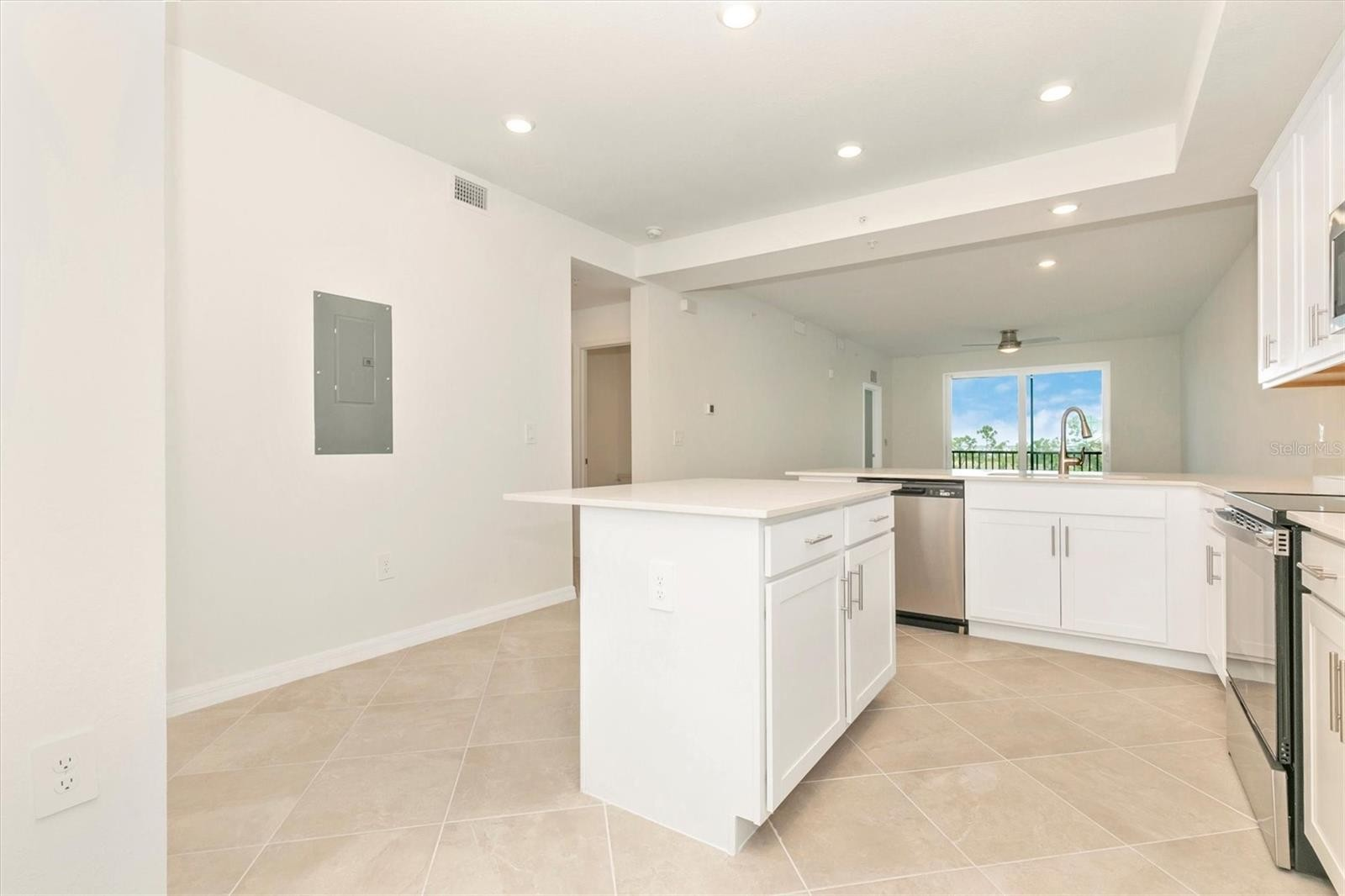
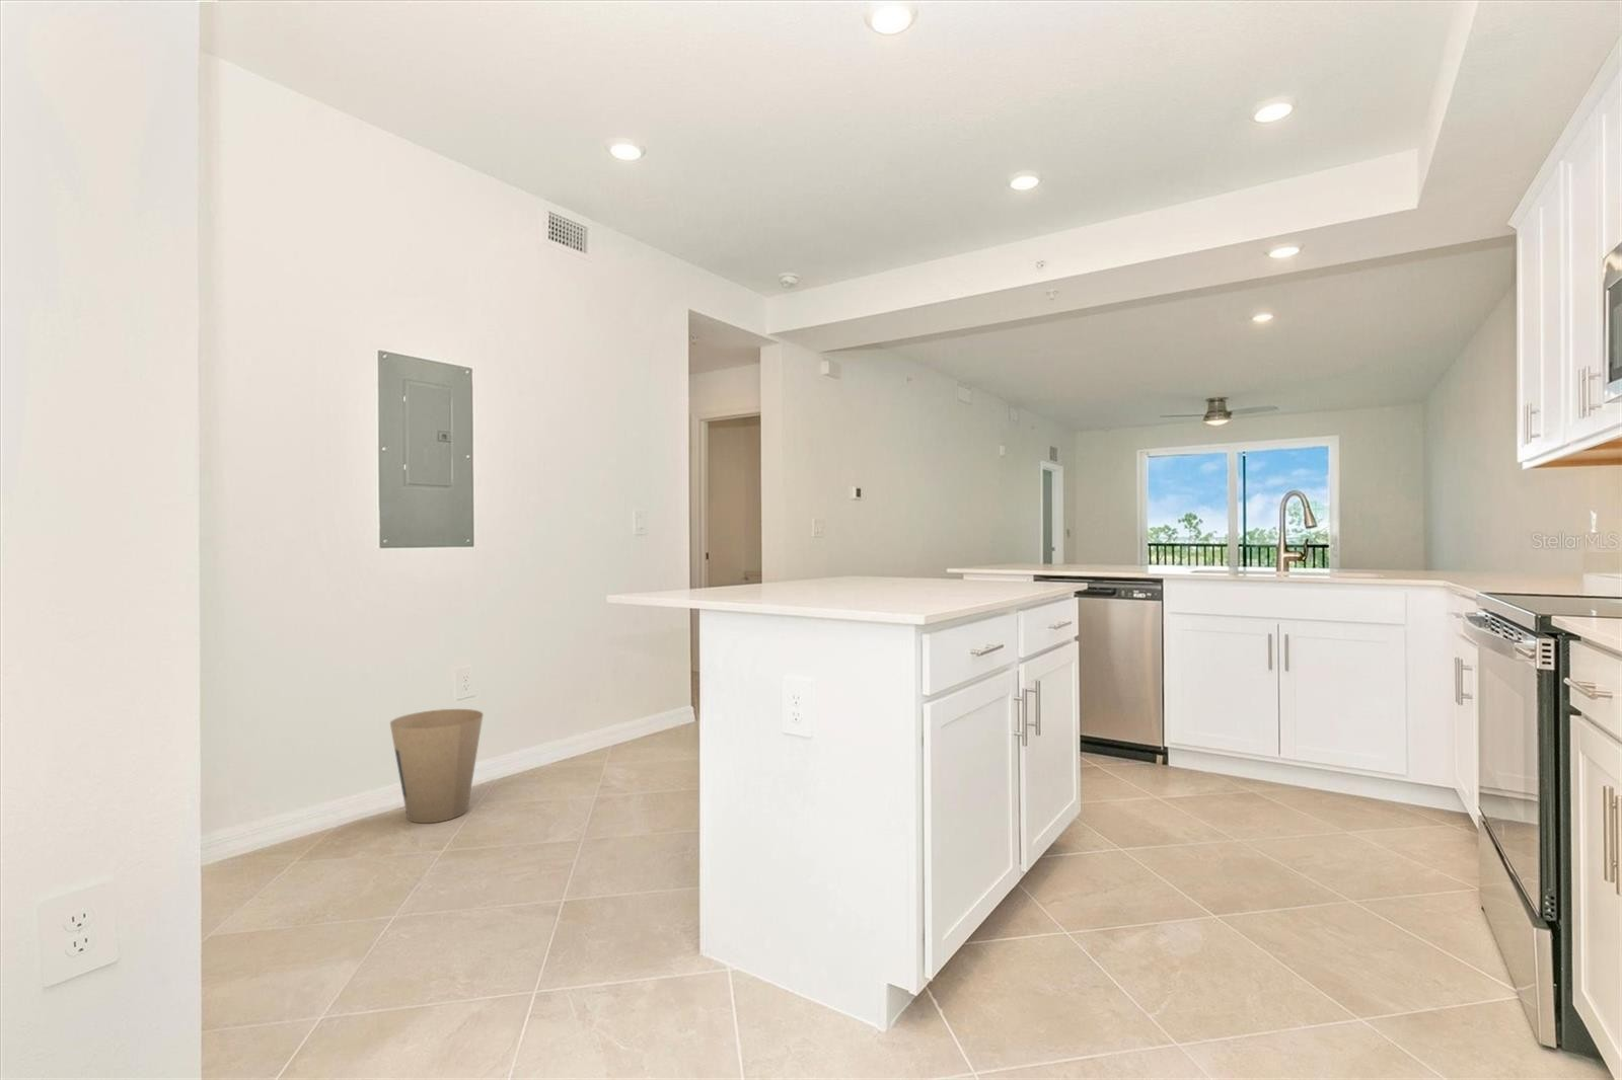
+ trash can (437, 765)
